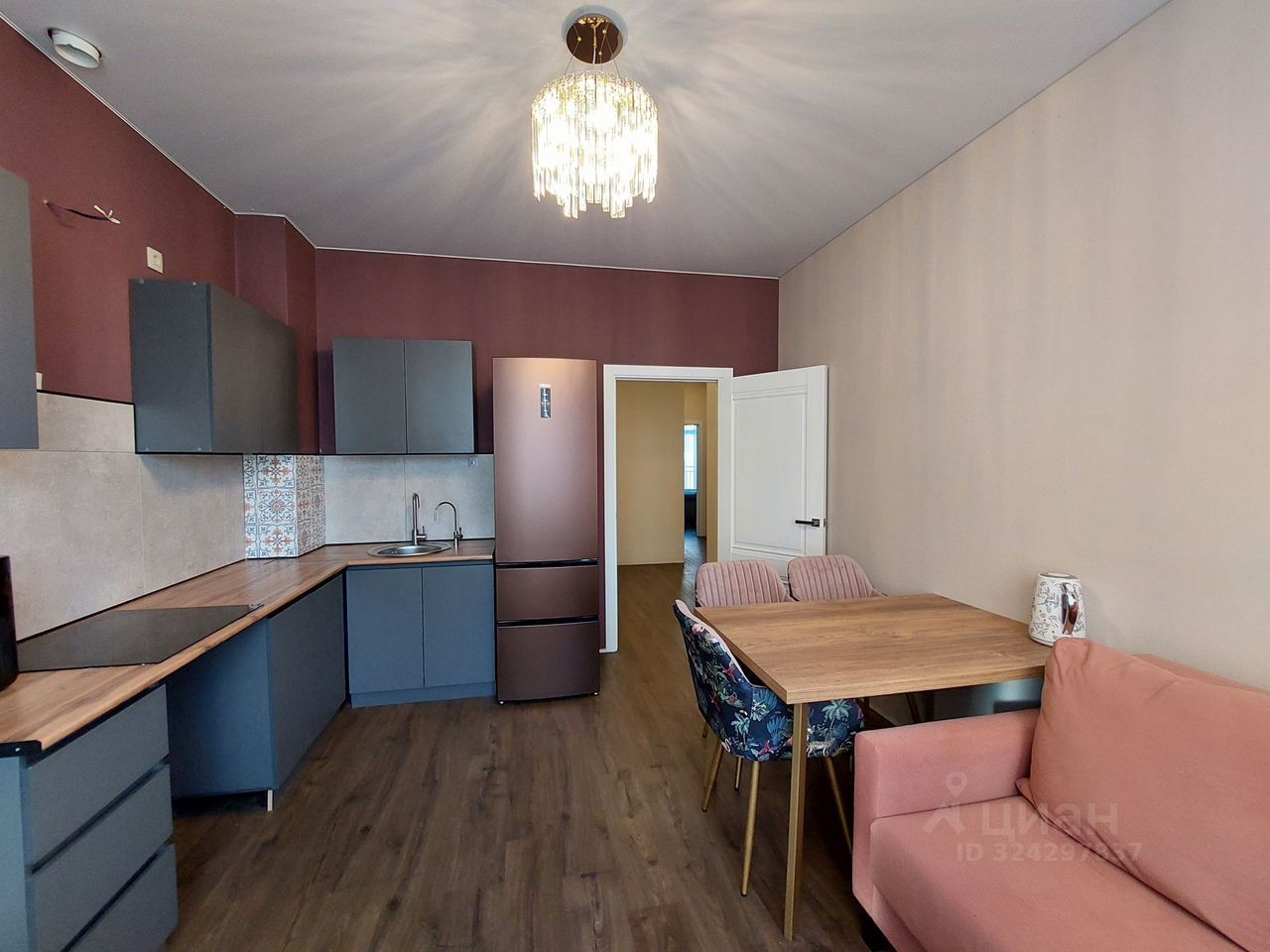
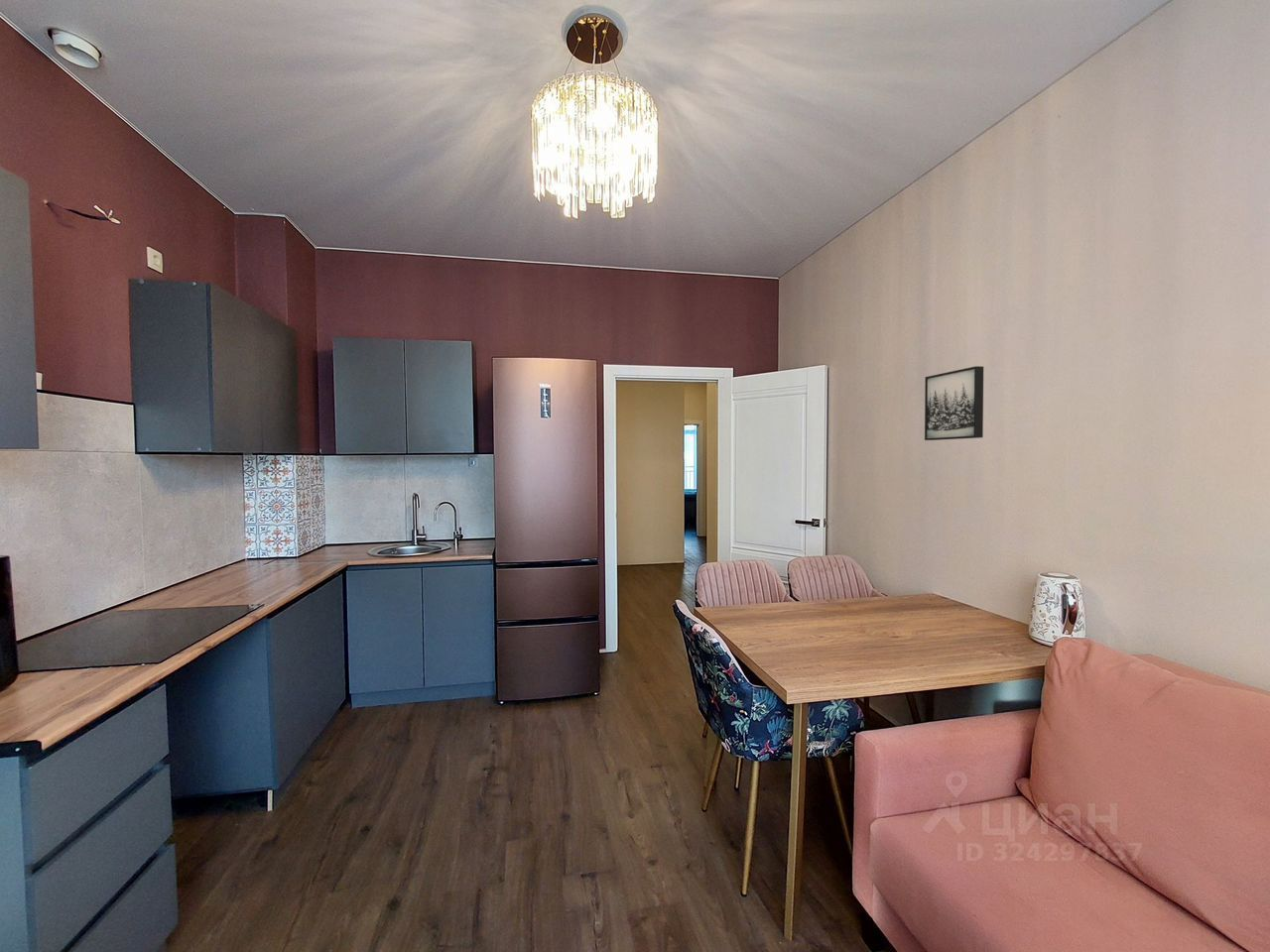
+ wall art (952, 406)
